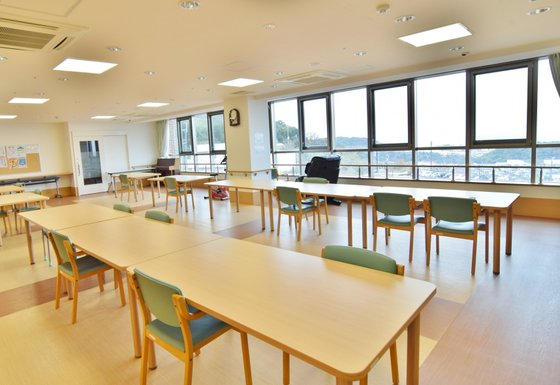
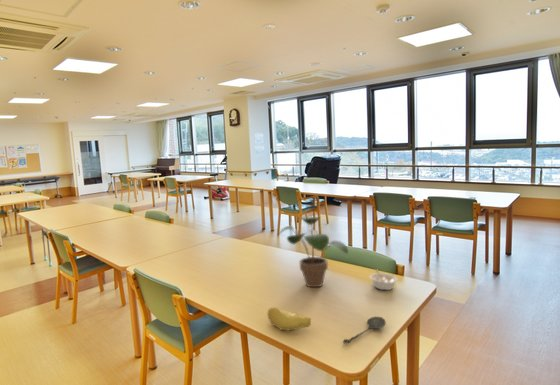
+ spoon (363, 331)
+ legume (382, 280)
+ potted plant (313, 252)
+ banana (288, 319)
